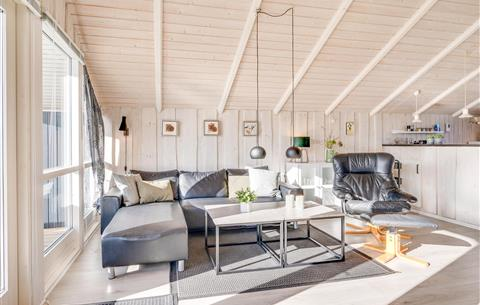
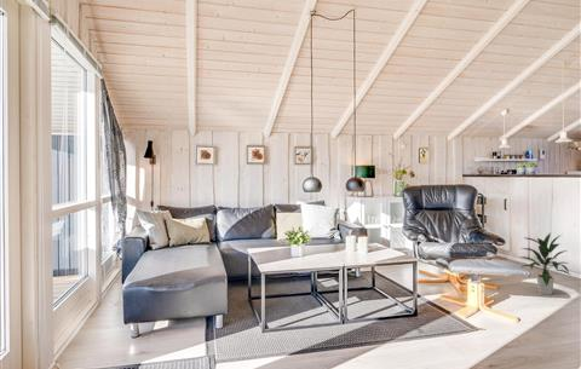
+ indoor plant (543, 263)
